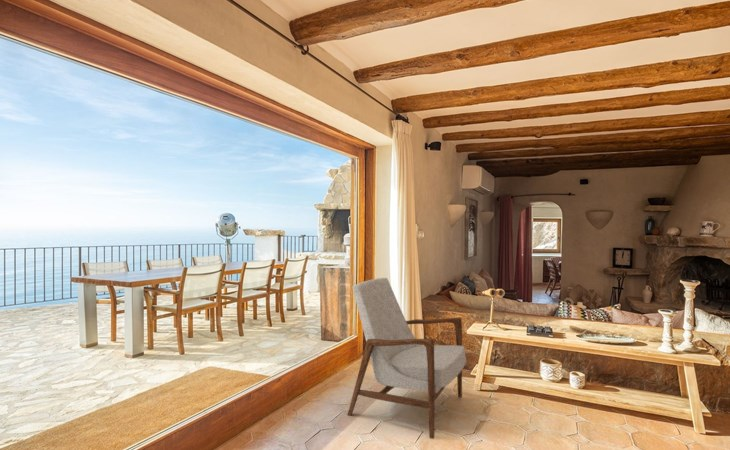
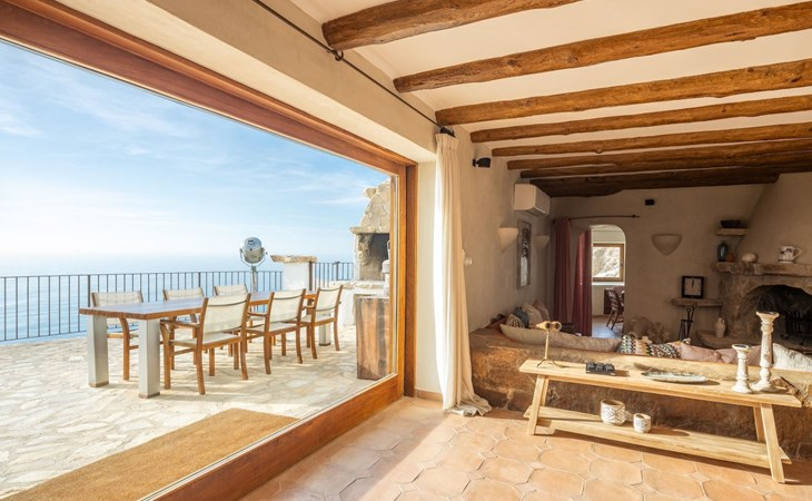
- armchair (408, 344)
